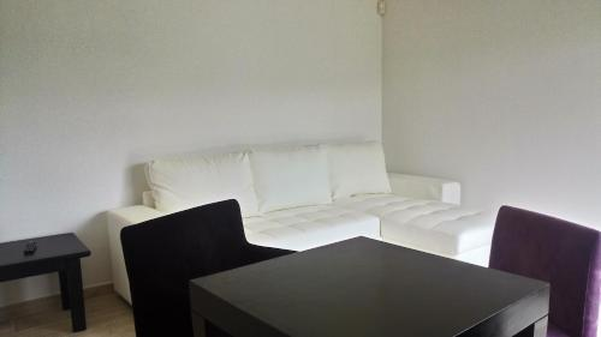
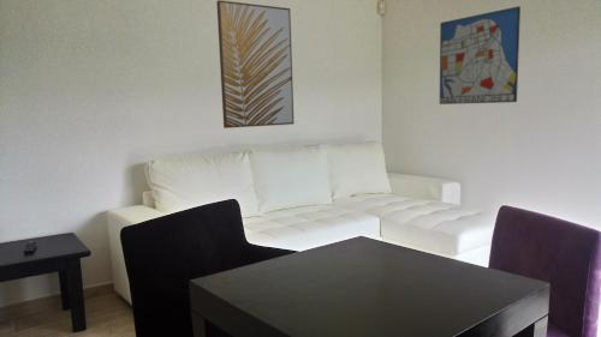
+ wall art (257, 66)
+ wall art (476, 59)
